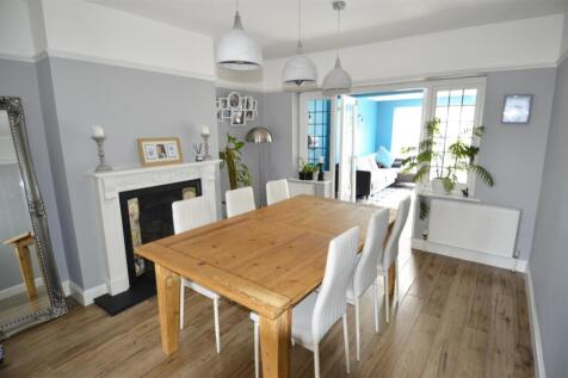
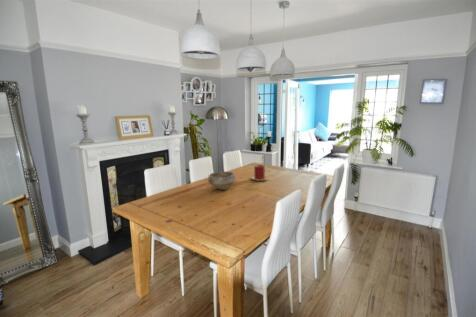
+ bowl (222, 181)
+ candle (259, 172)
